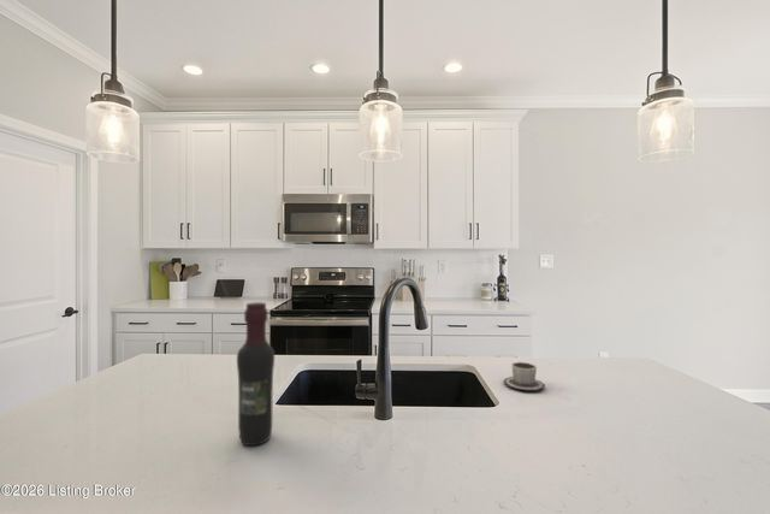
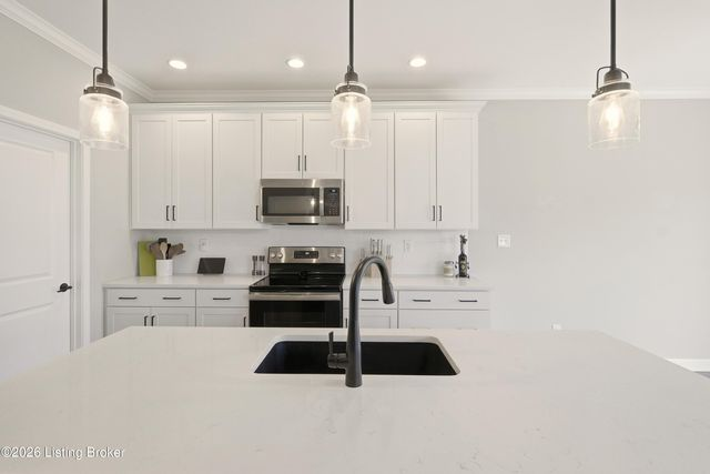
- wine bottle (255, 371)
- cup (523, 374)
